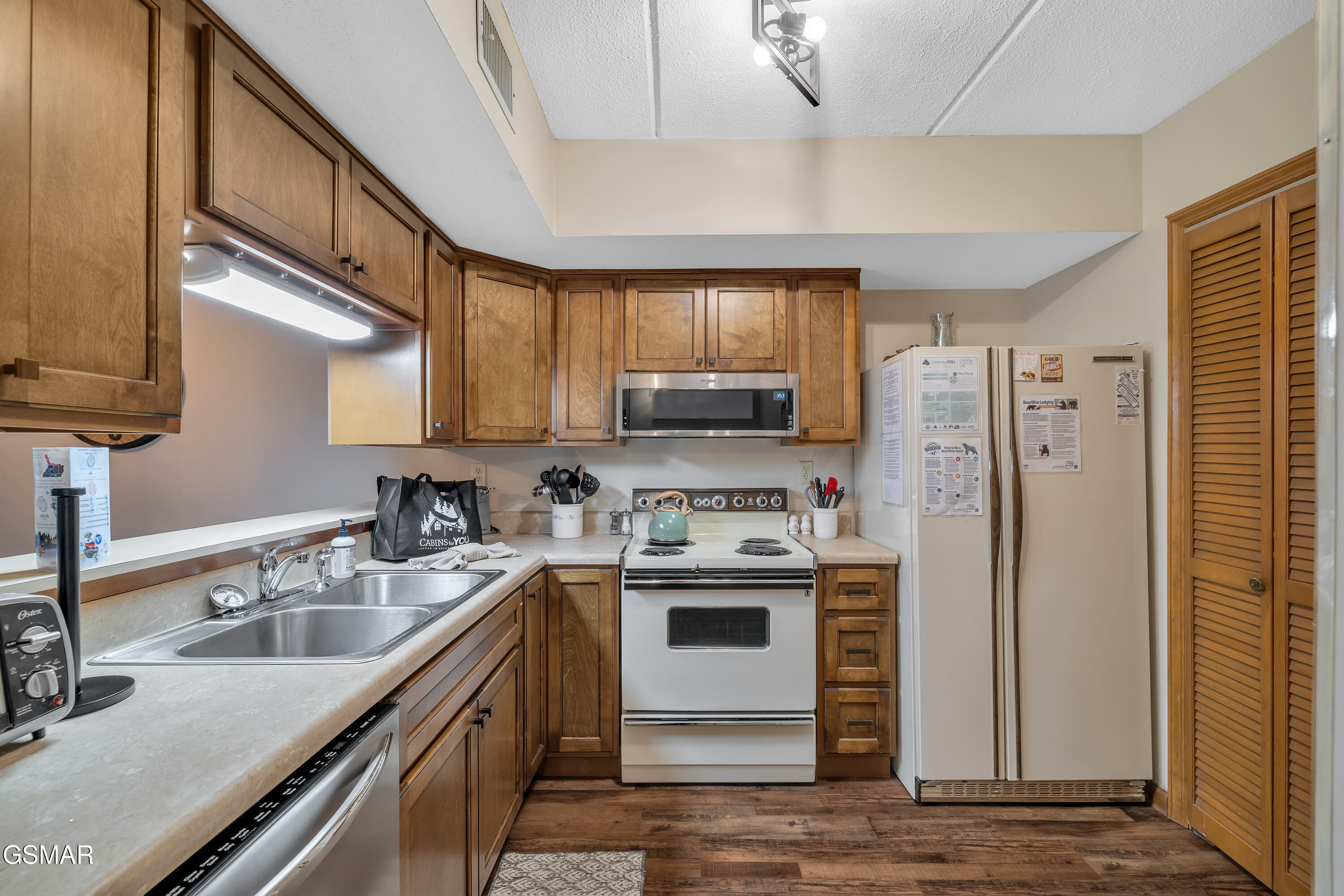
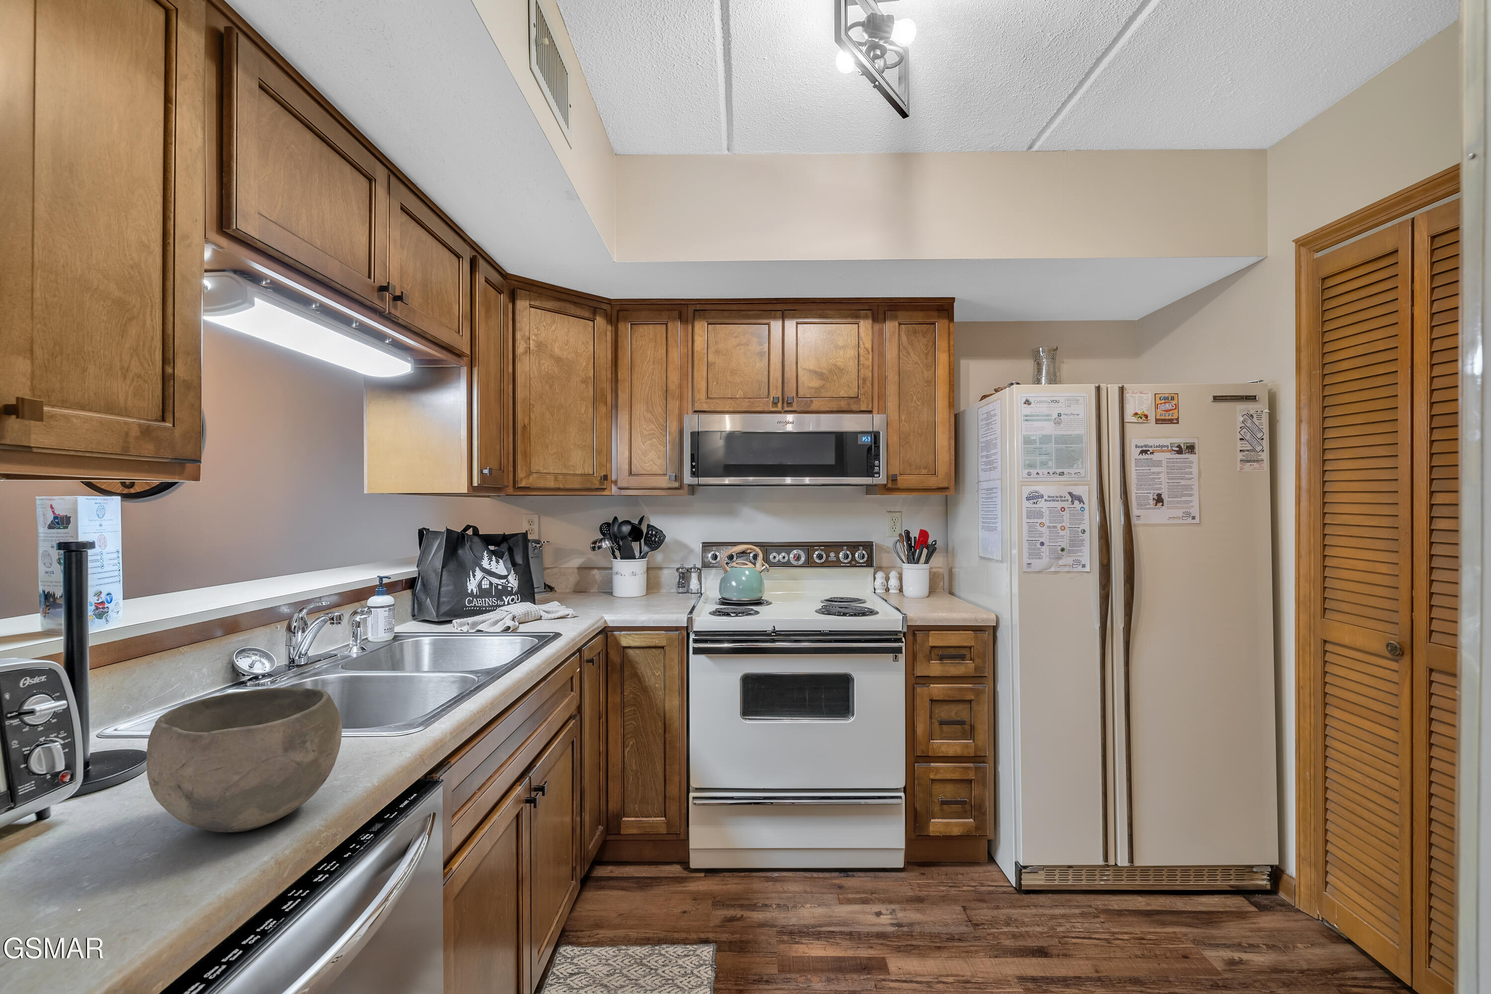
+ bowl (251, 762)
